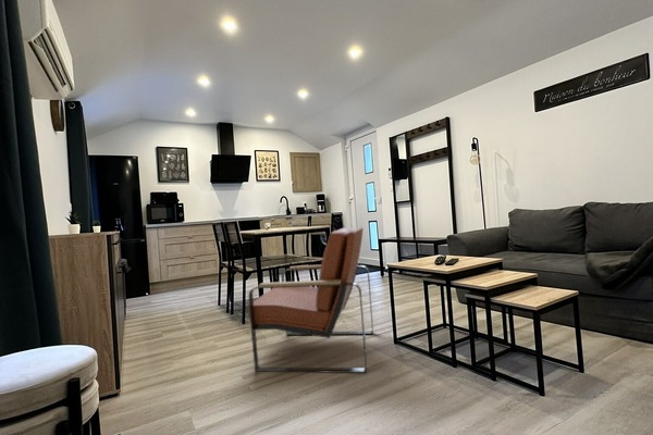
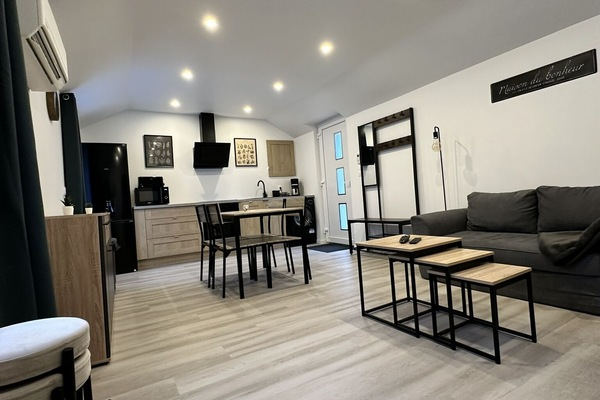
- armchair (312, 290)
